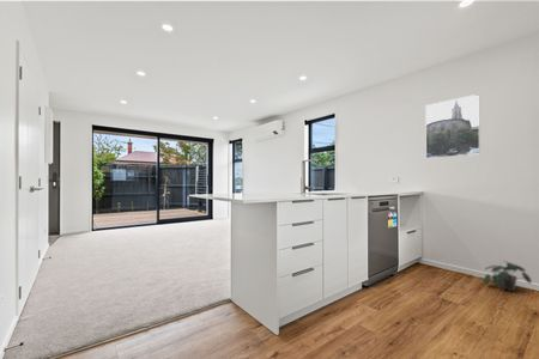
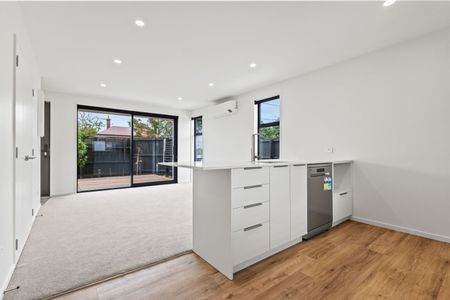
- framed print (450, 128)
- potted plant (505, 274)
